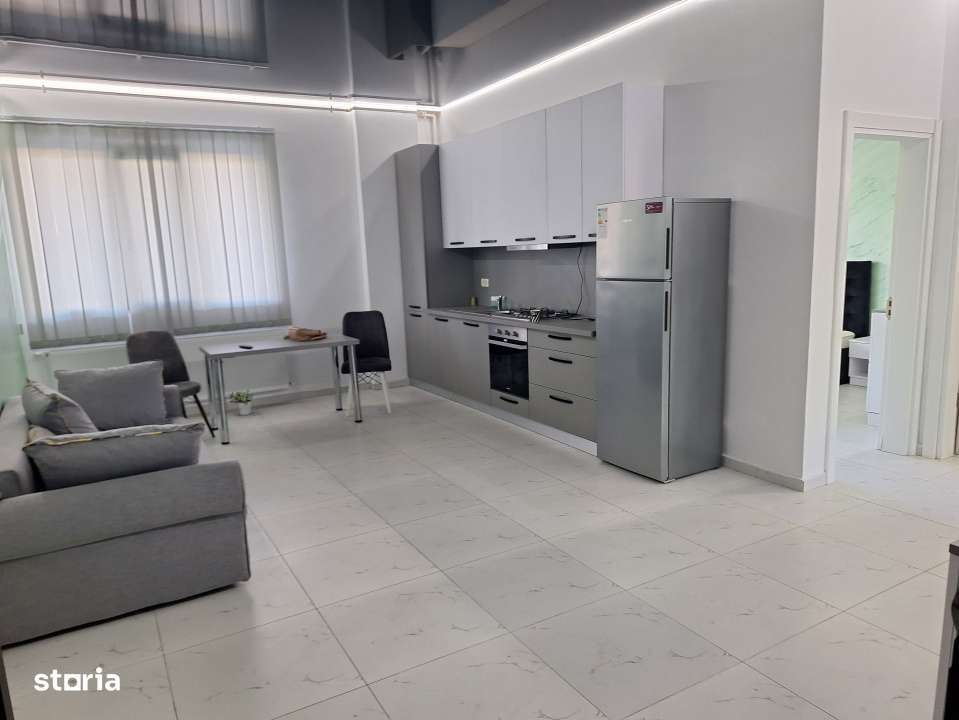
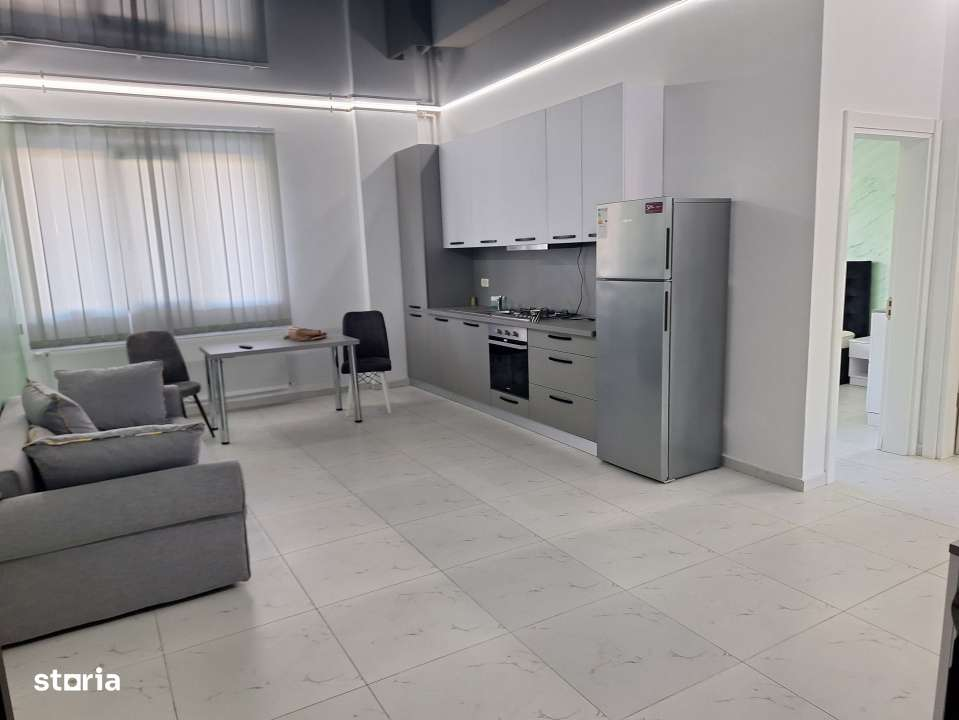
- potted plant (241, 402)
